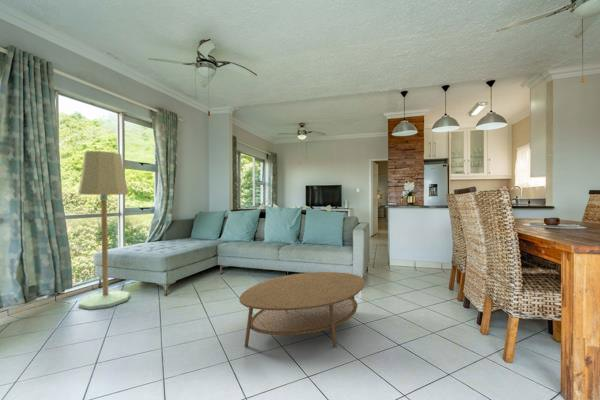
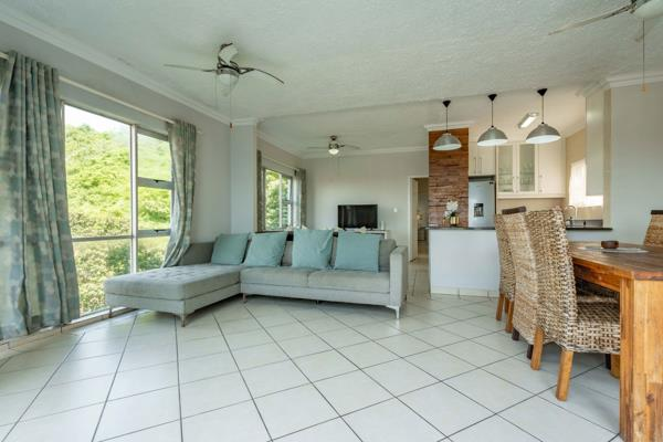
- coffee table (307, 306)
- floor lamp (104, 227)
